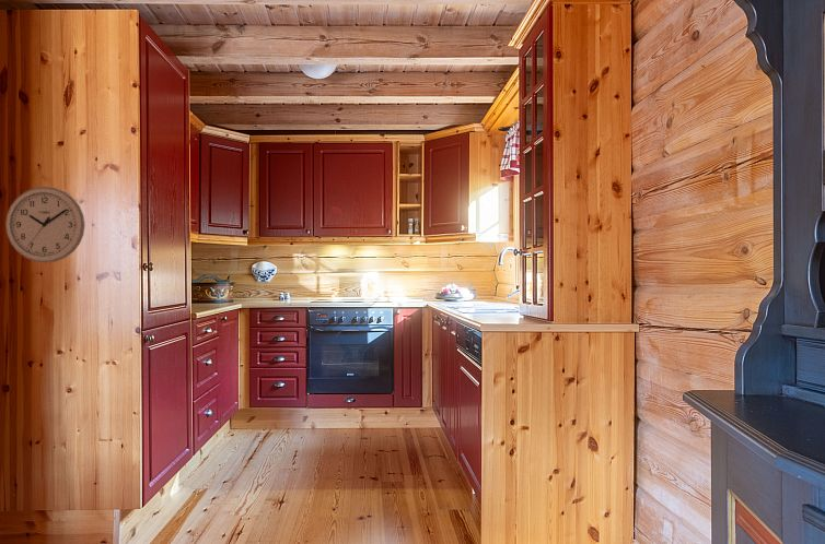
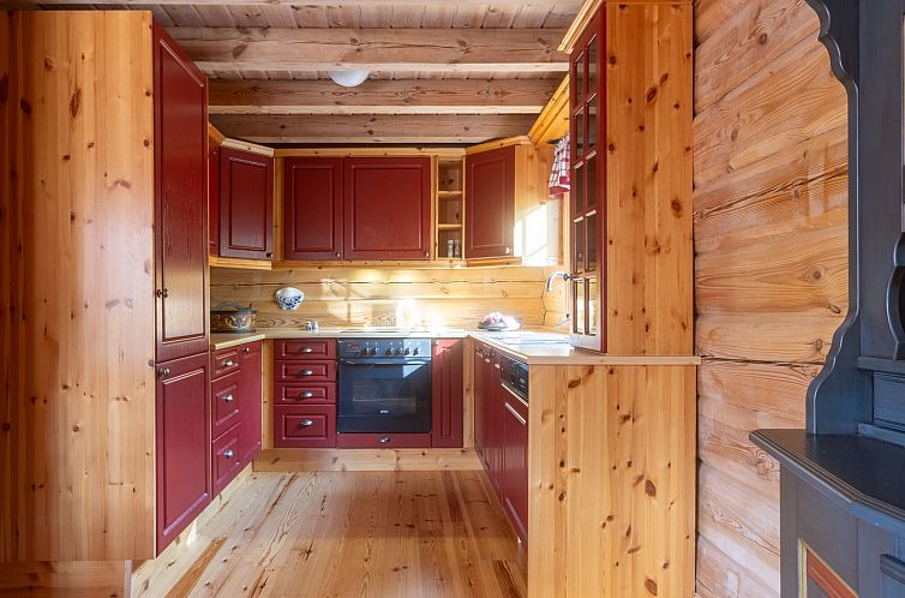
- wall clock (44, 224)
